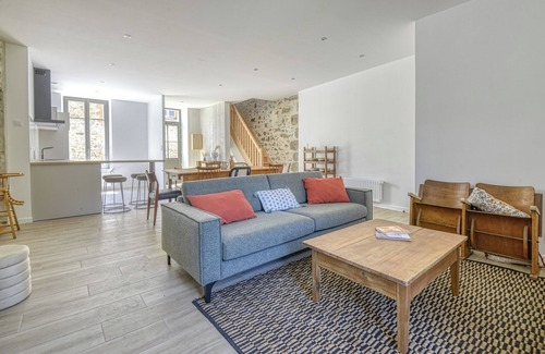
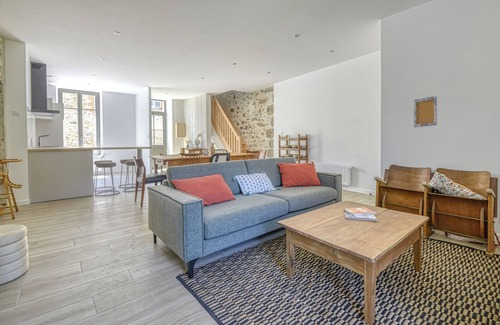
+ wall art (425, 112)
